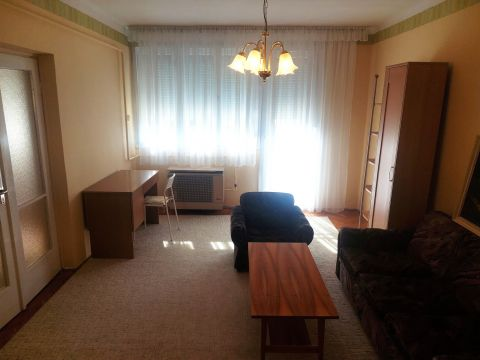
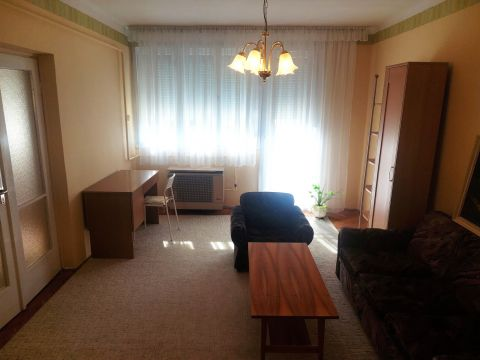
+ potted plant (326, 199)
